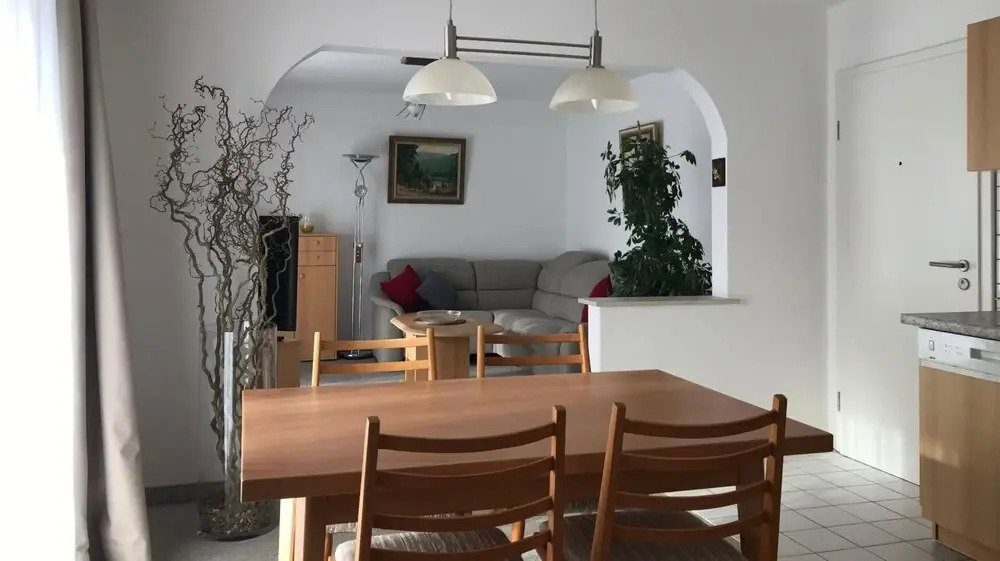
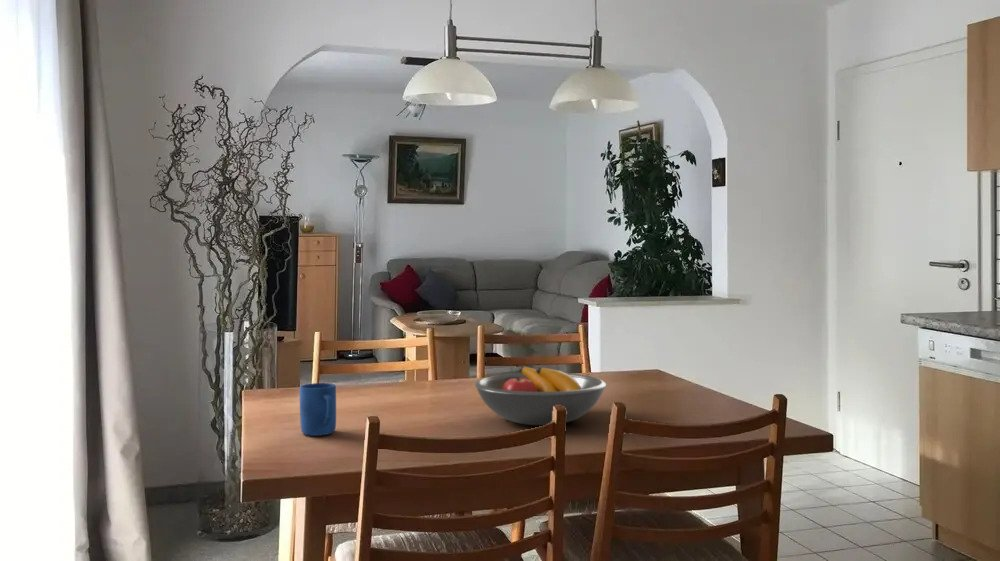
+ mug (321, 410)
+ fruit bowl (540, 396)
